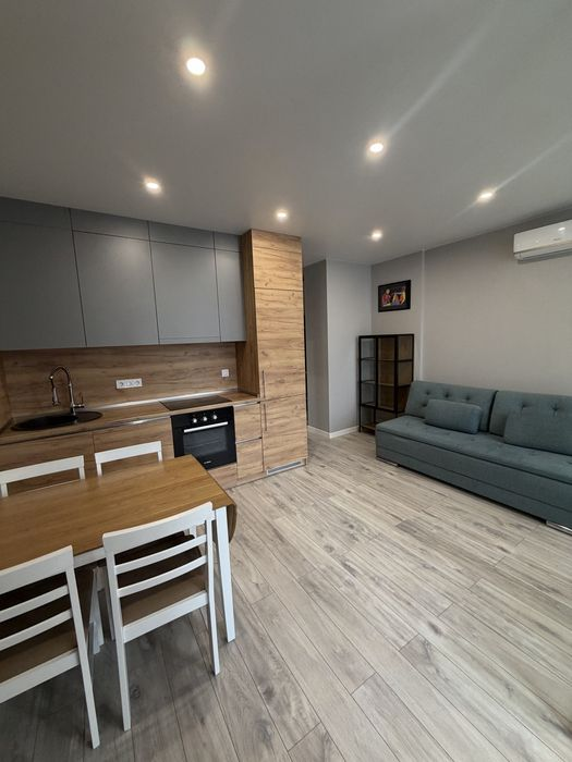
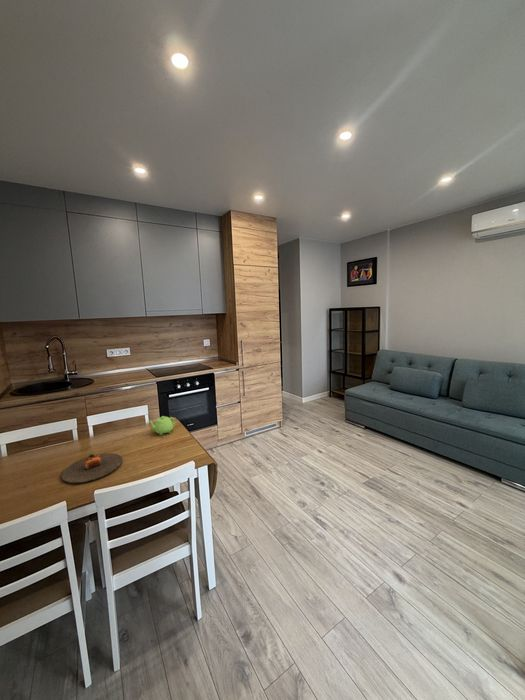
+ teapot (161, 424)
+ plate (92, 460)
